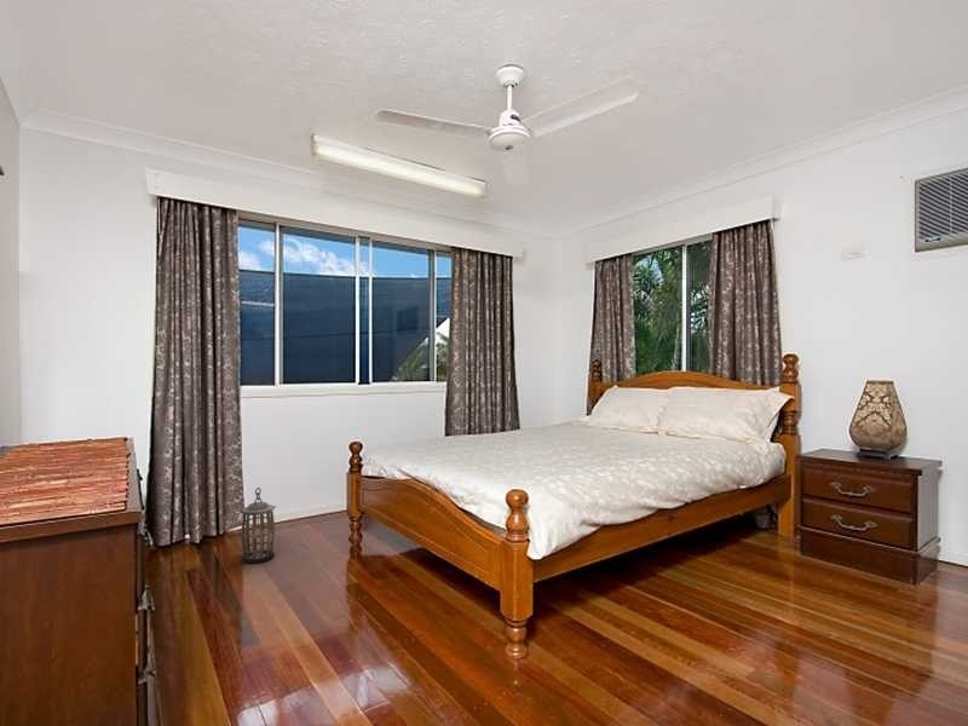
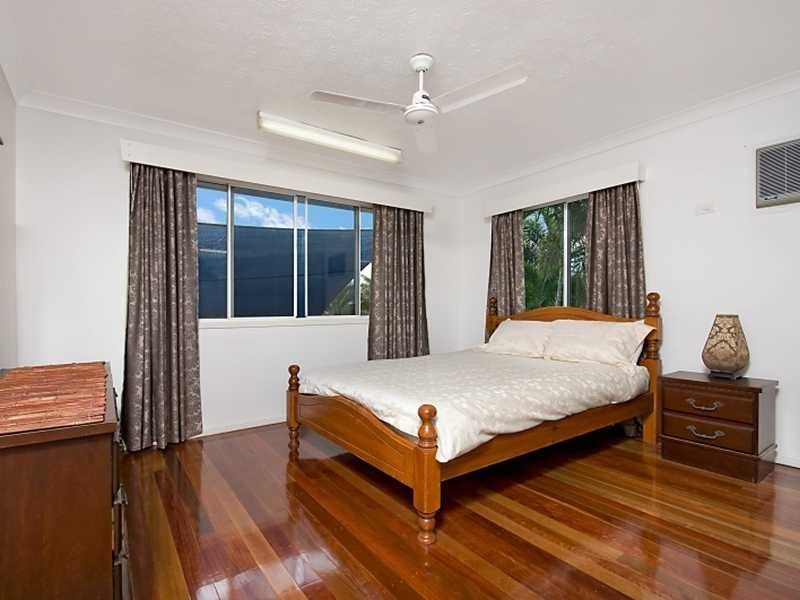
- lantern (258, 523)
